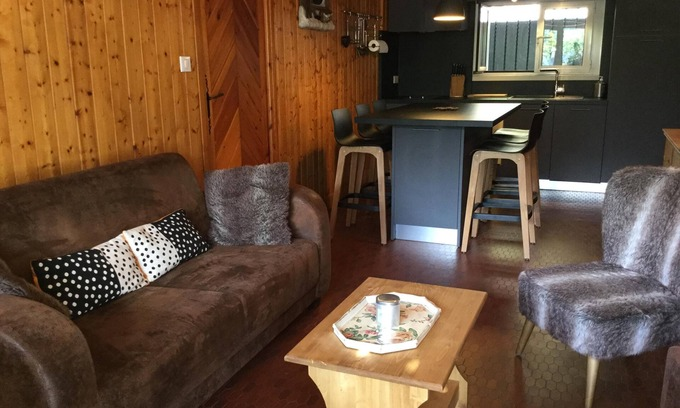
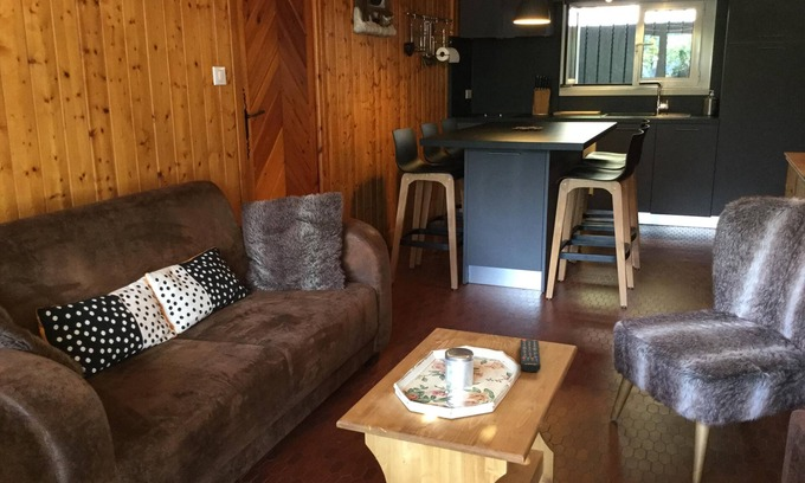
+ remote control (529, 354)
